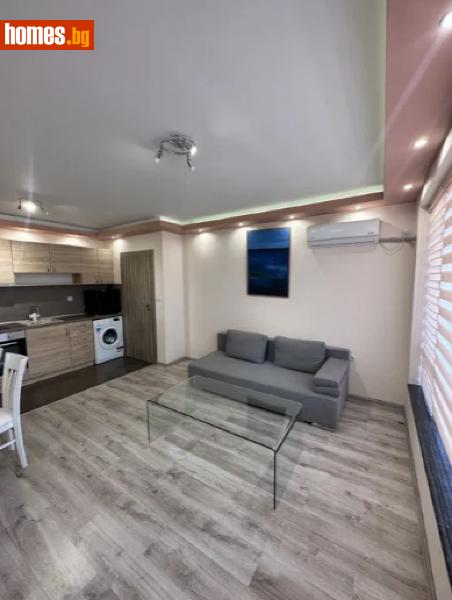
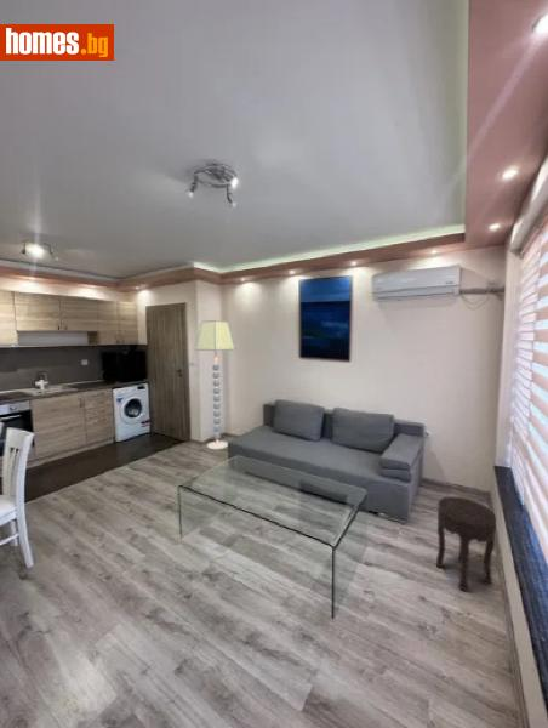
+ side table (464, 541)
+ floor lamp (216, 383)
